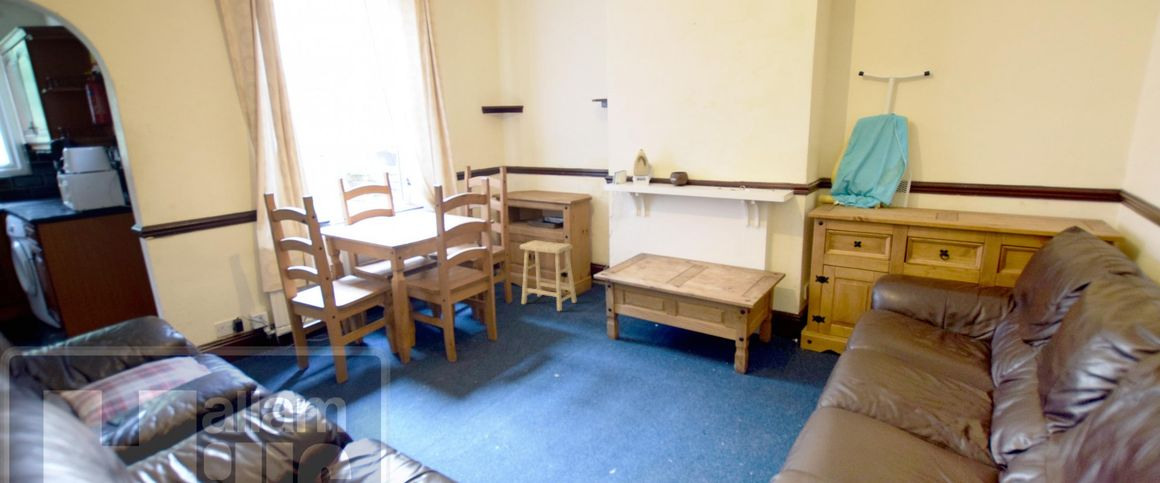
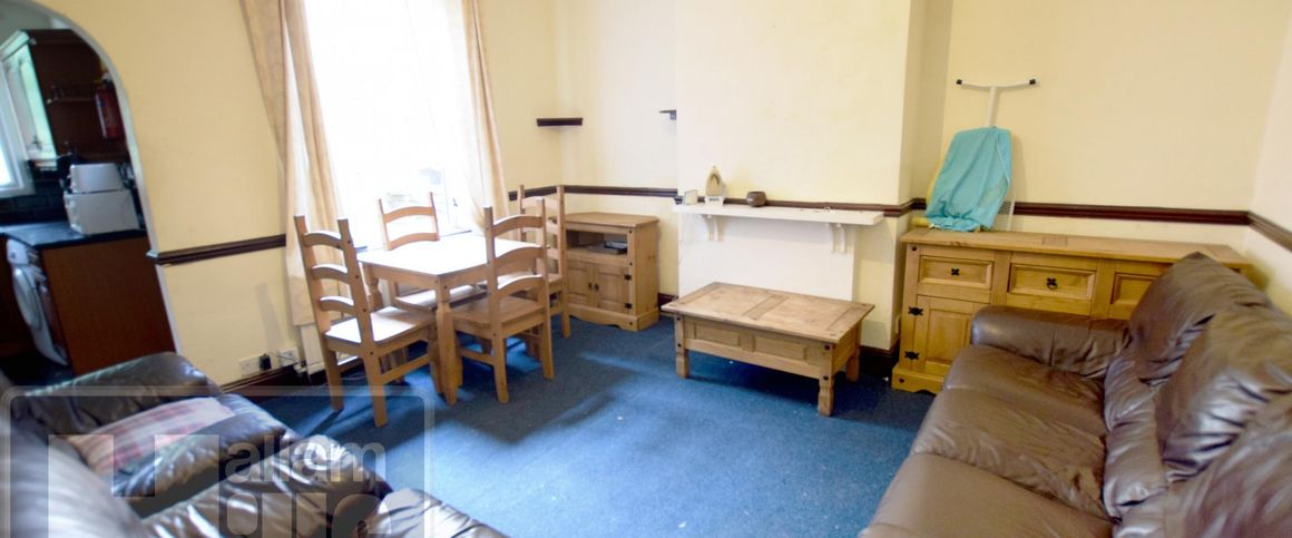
- footstool (540, 275)
